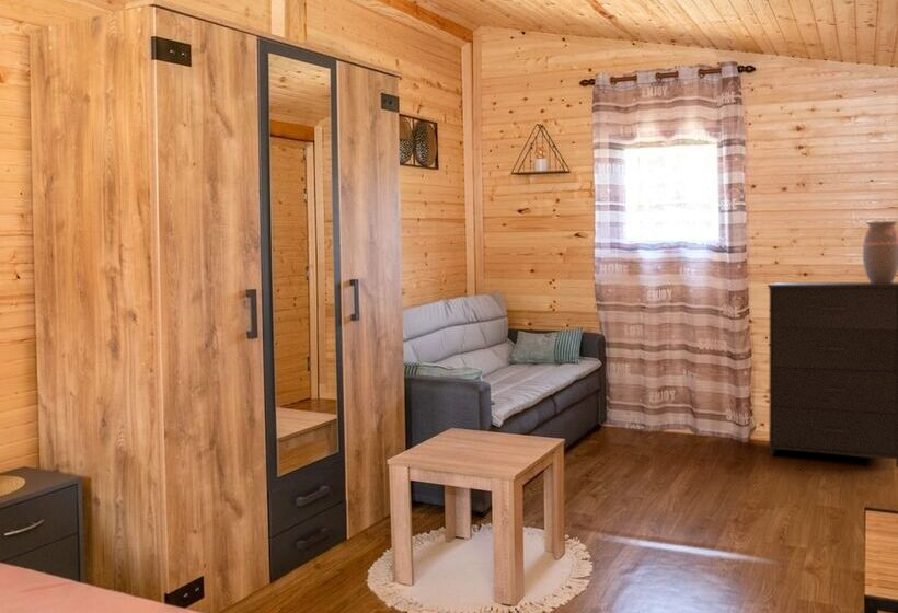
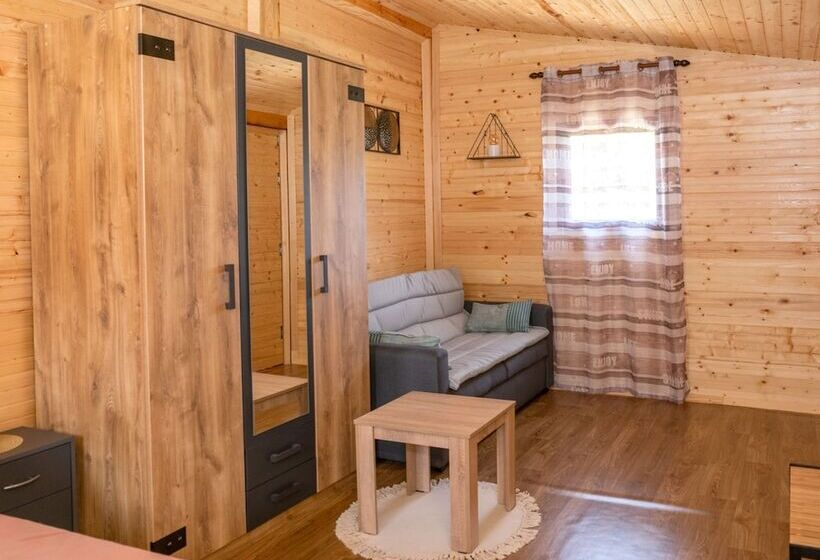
- decorative vase (880, 252)
- dresser (836, 369)
